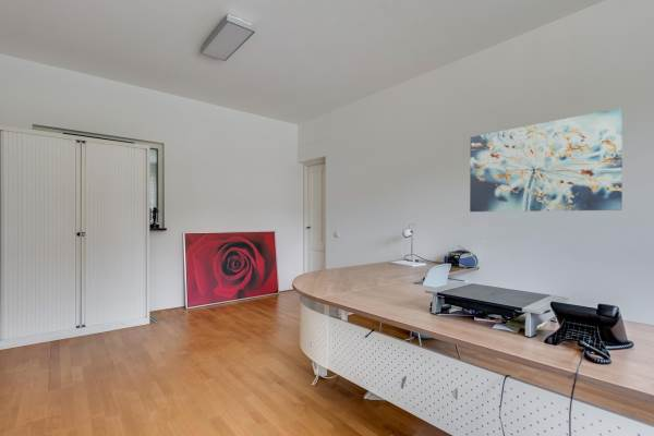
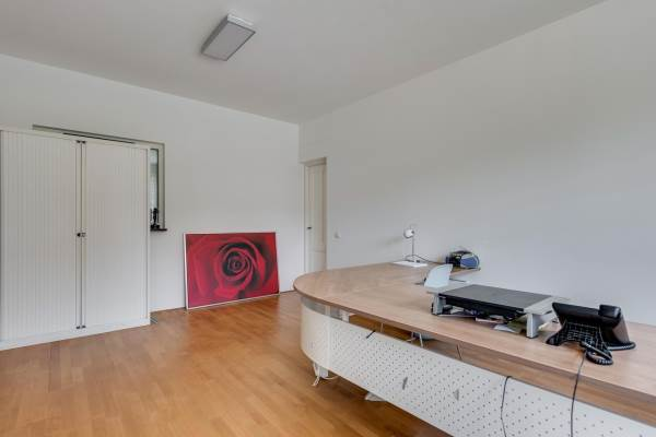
- wall art (534, 168)
